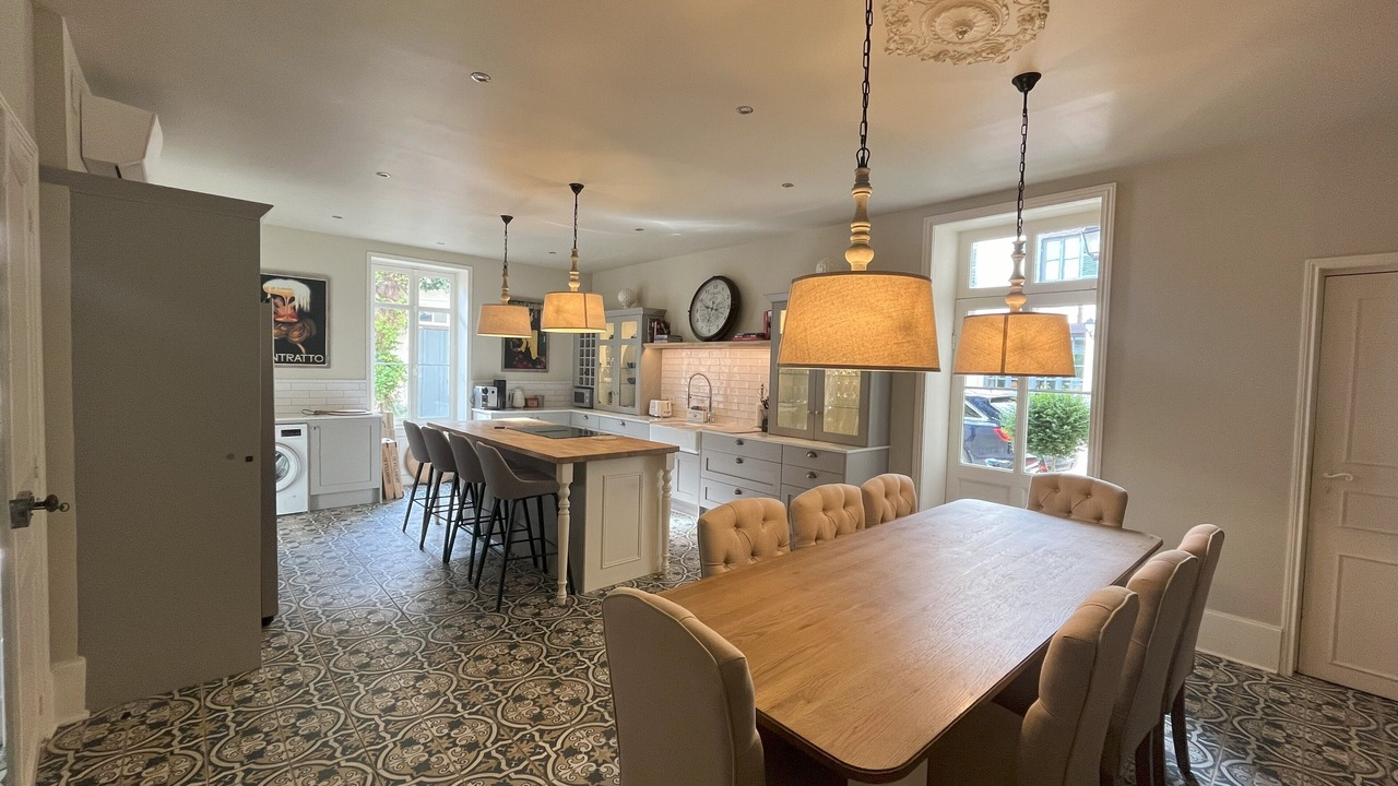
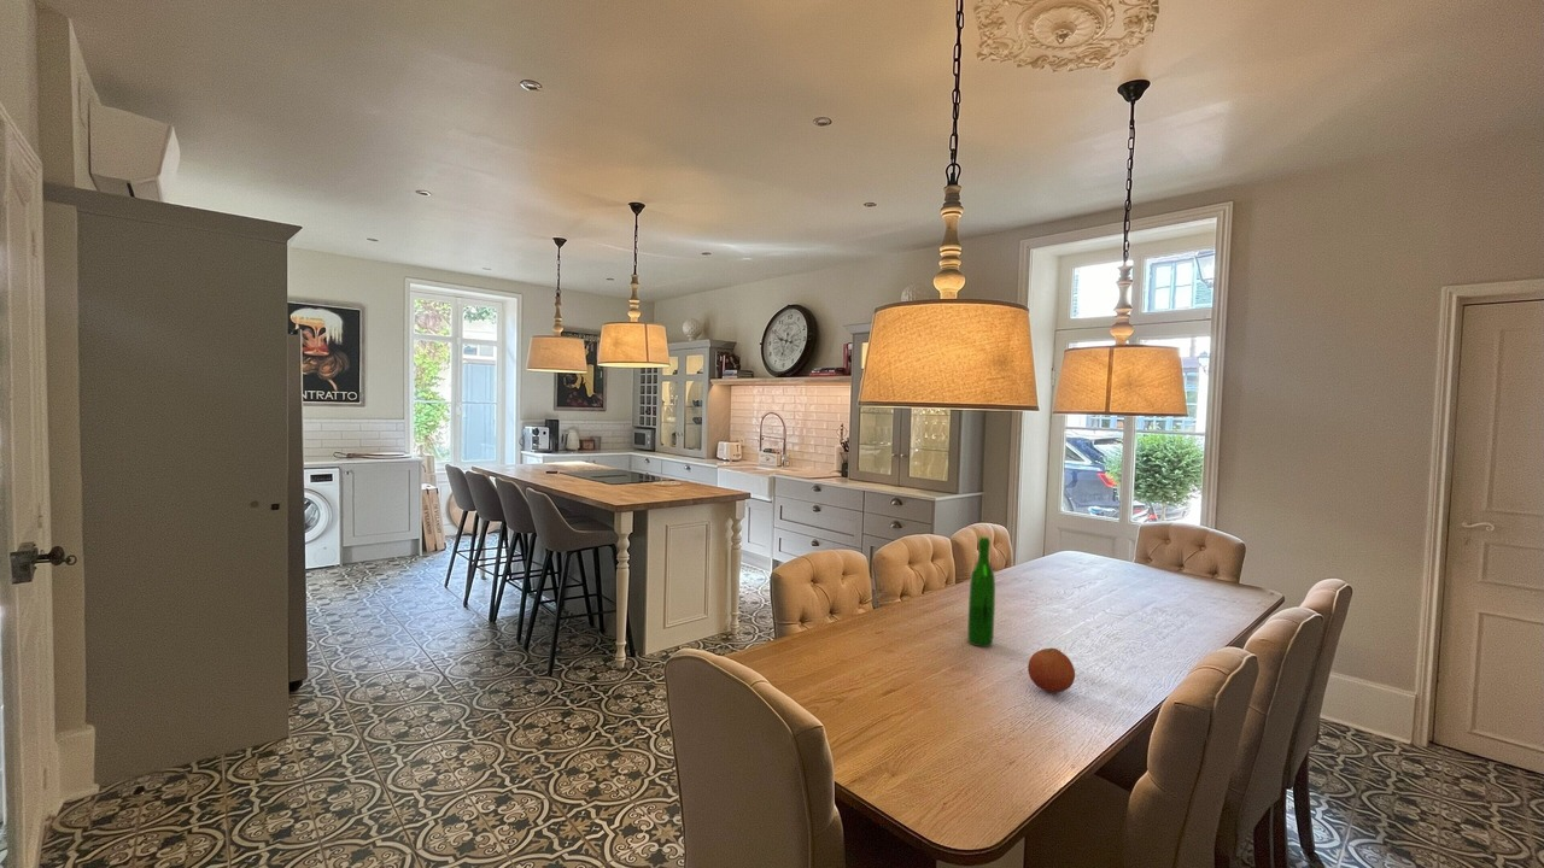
+ fruit (1051, 669)
+ wine bottle (982, 590)
